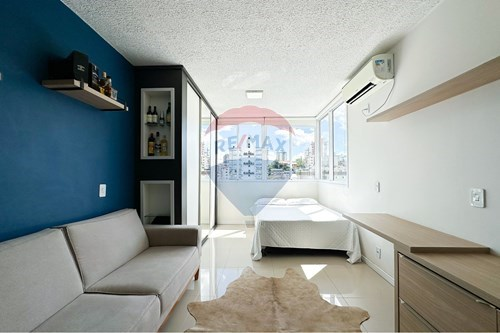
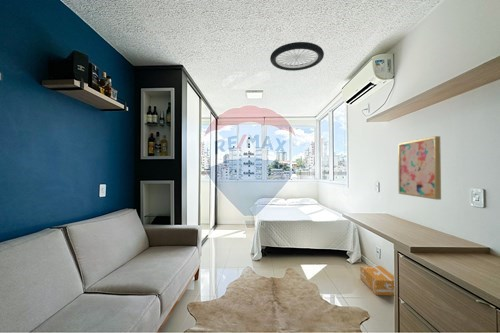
+ shoe box (379, 279)
+ wall art (417, 168)
+ ceiling light (296, 57)
